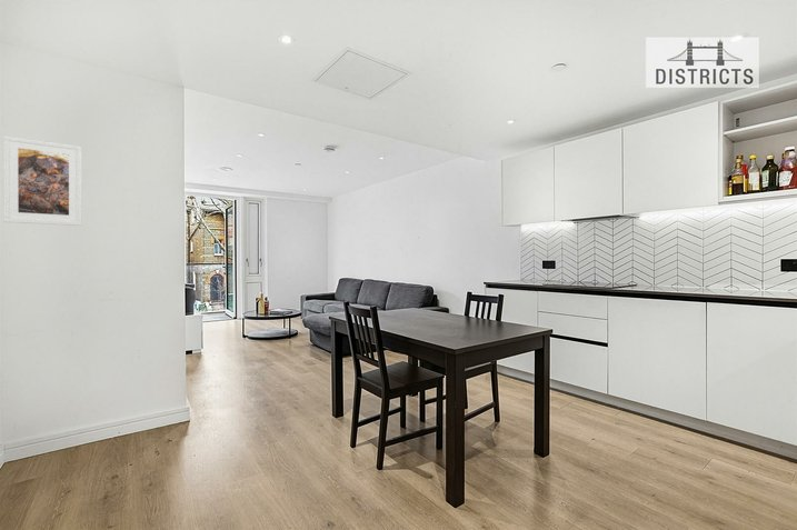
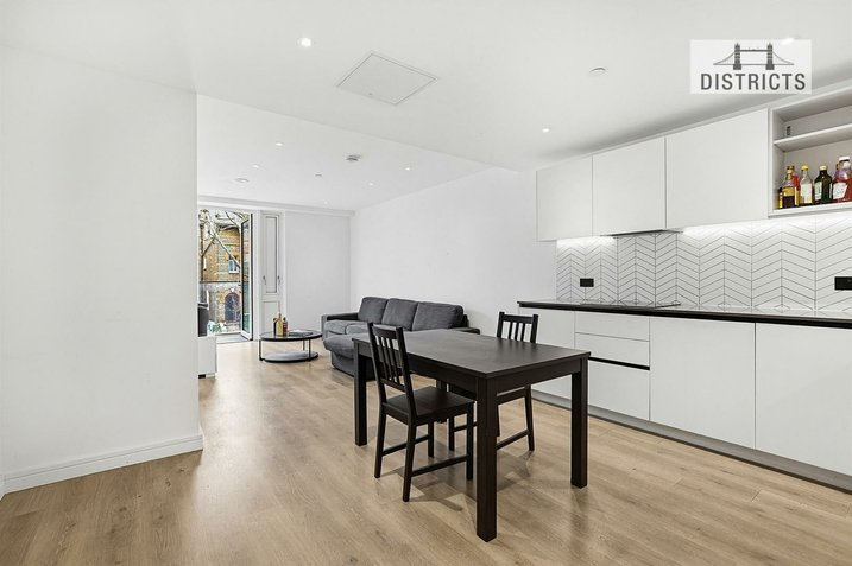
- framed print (43, 182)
